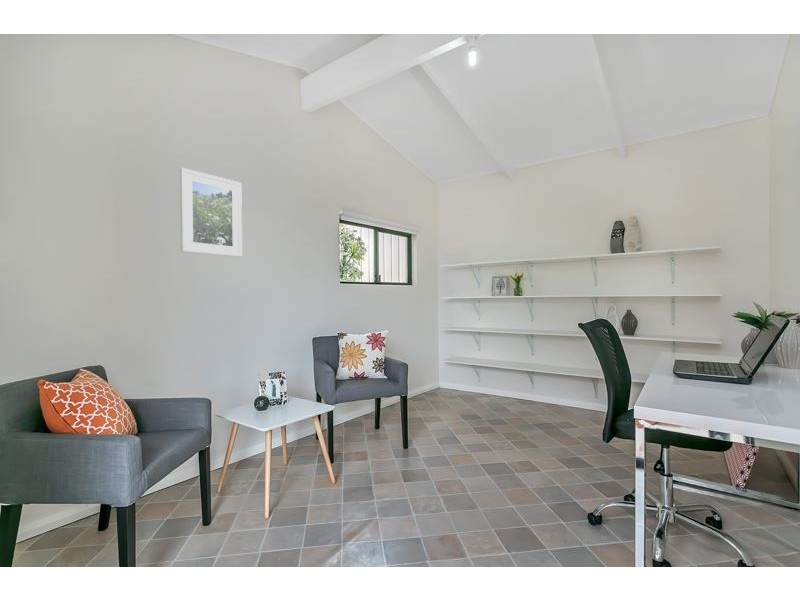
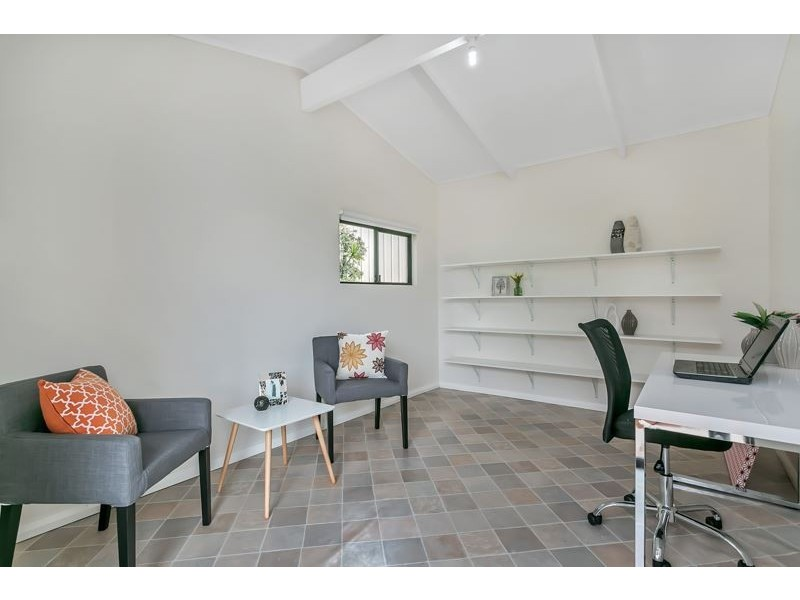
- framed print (212, 215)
